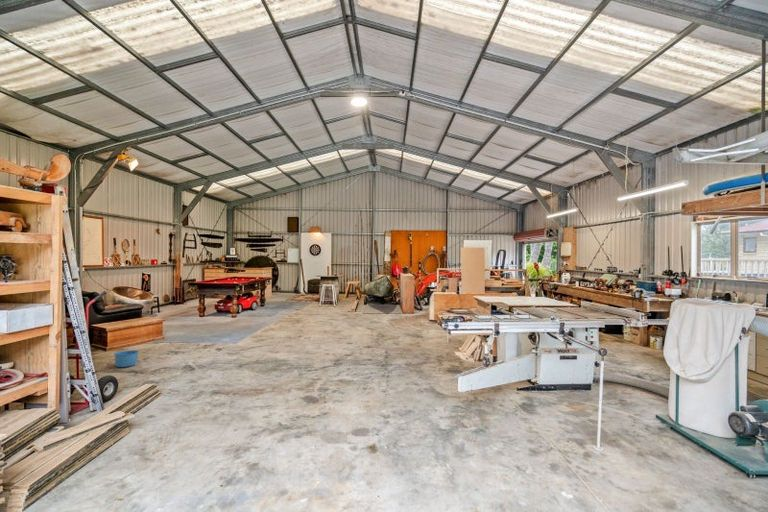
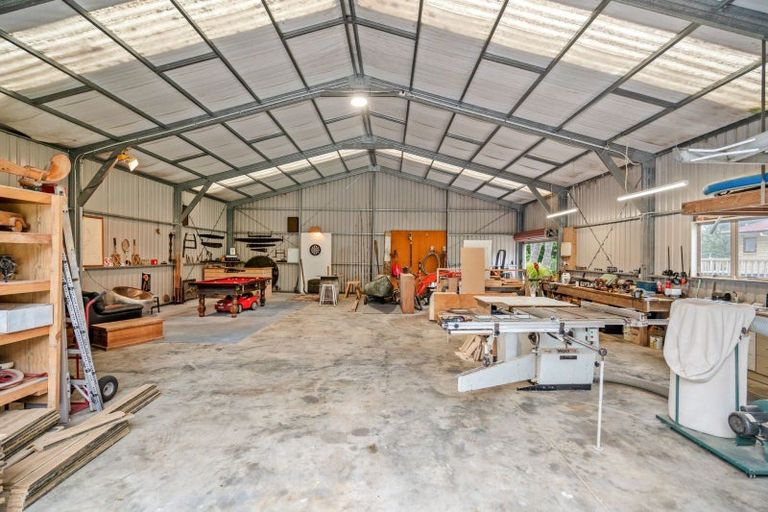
- bowl (126, 358)
